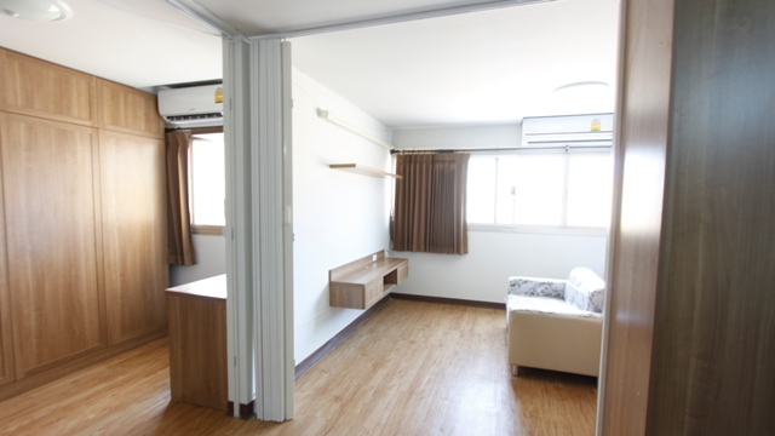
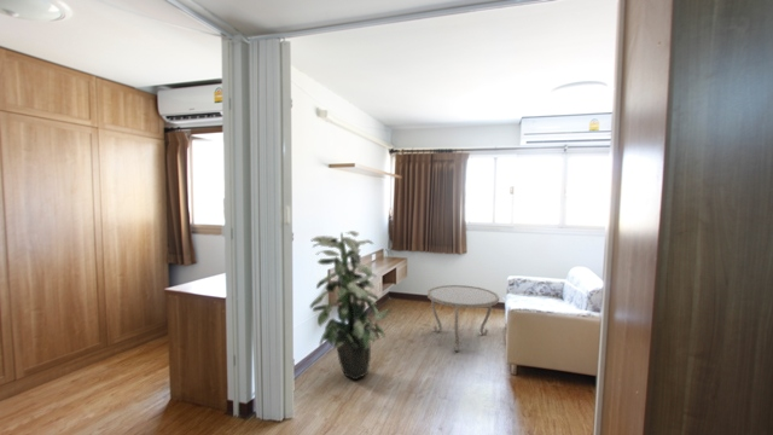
+ indoor plant (348, 303)
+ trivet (457, 315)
